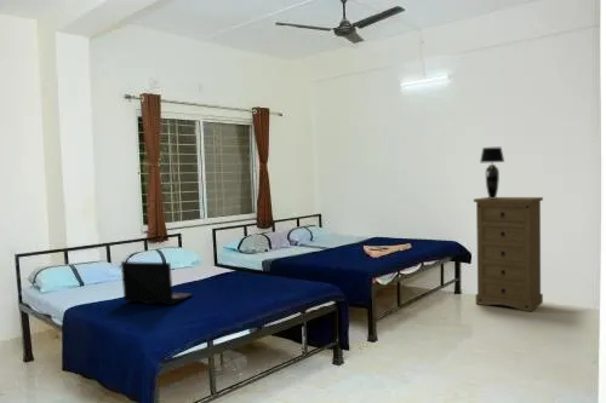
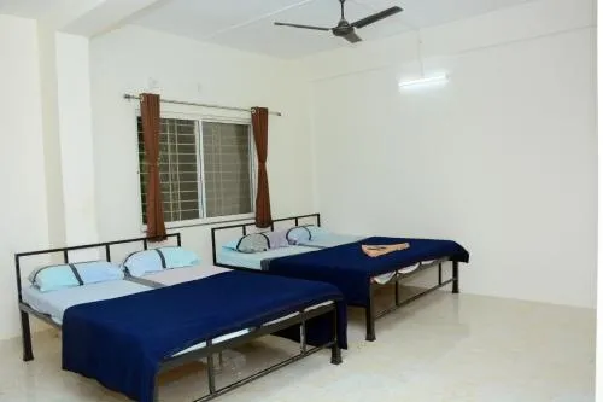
- table lamp (492, 172)
- laptop (158, 278)
- dresser (508, 251)
